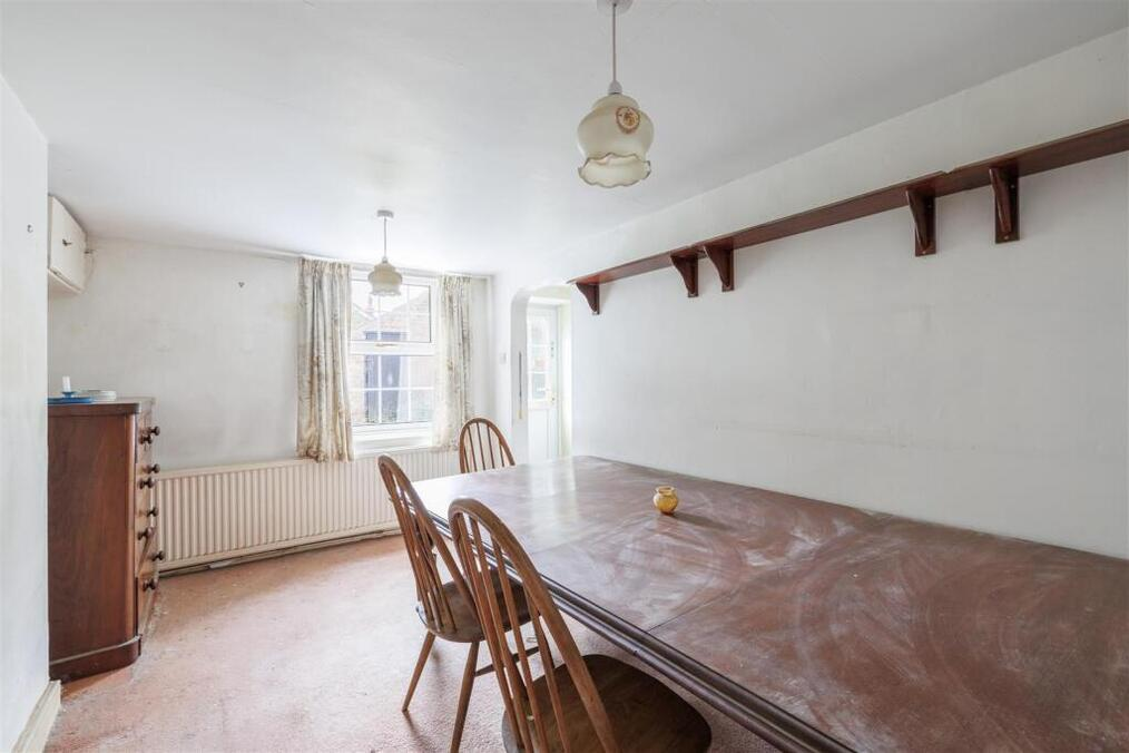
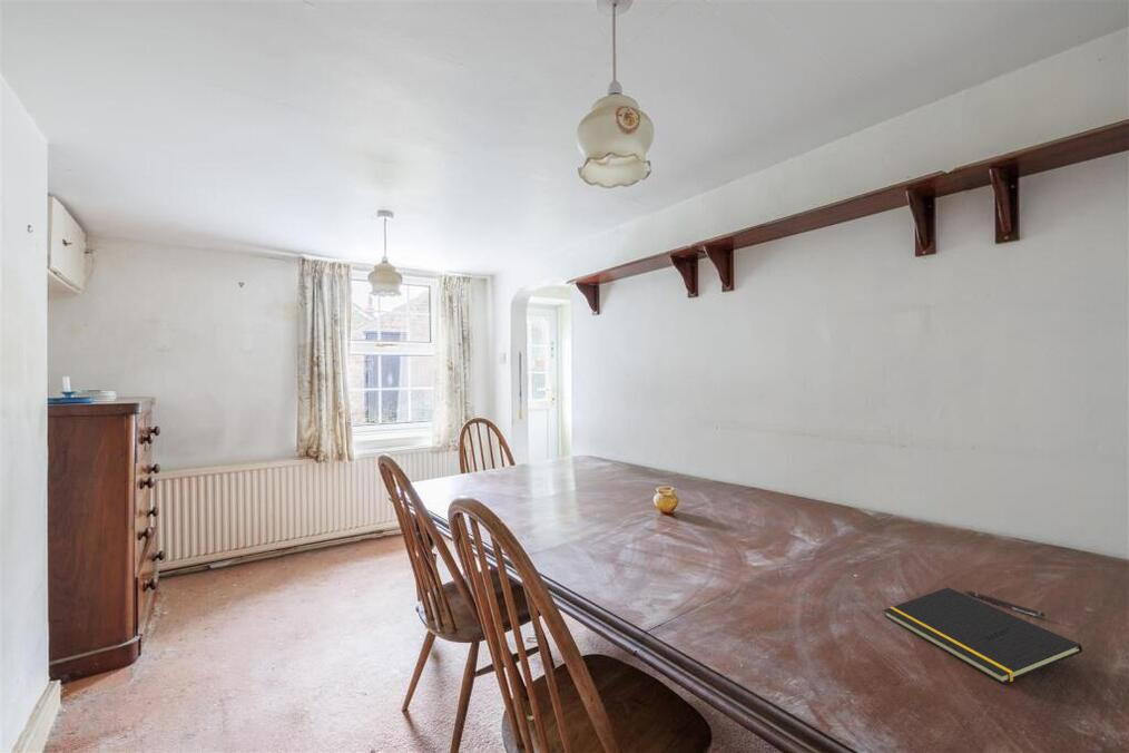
+ pen (1001, 602)
+ notepad (972, 628)
